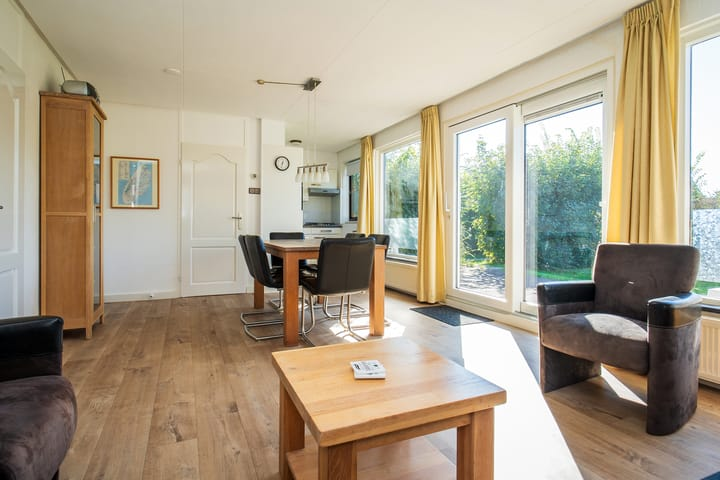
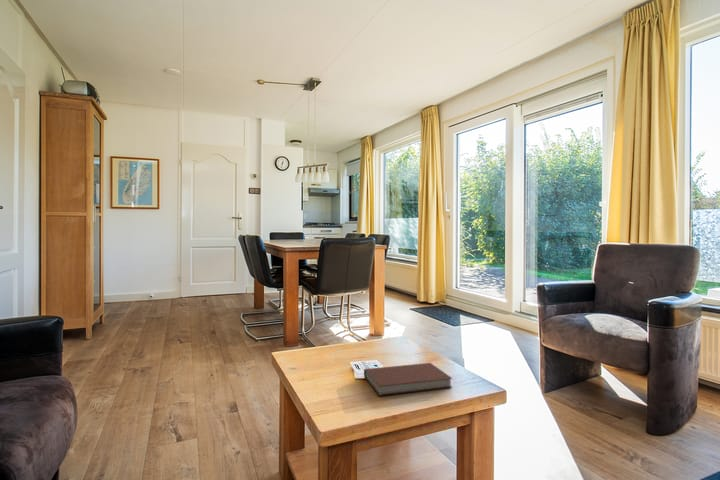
+ book (406, 377)
